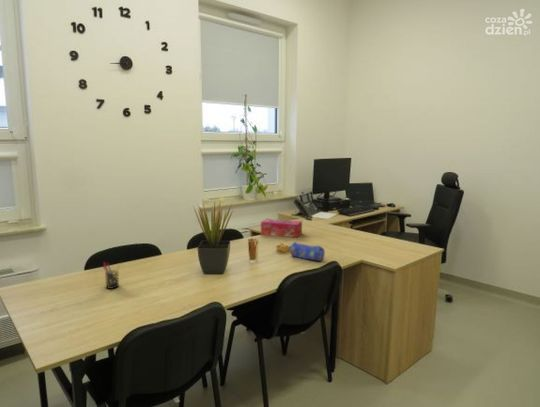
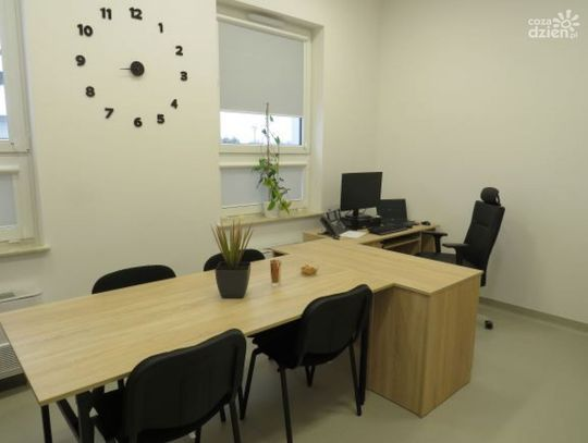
- pen holder (110, 274)
- pencil case (306, 251)
- tissue box (281, 227)
